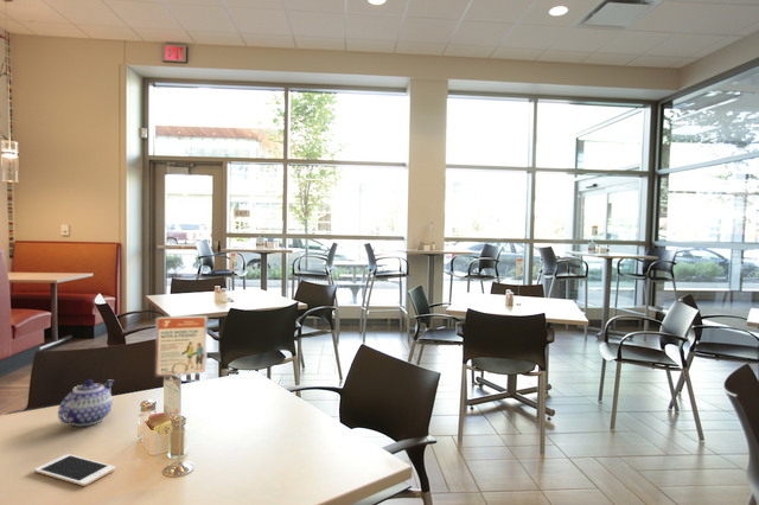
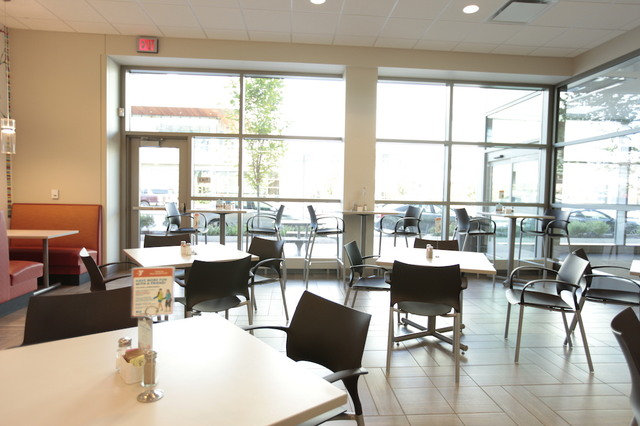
- teapot (88, 399)
- cell phone (75, 468)
